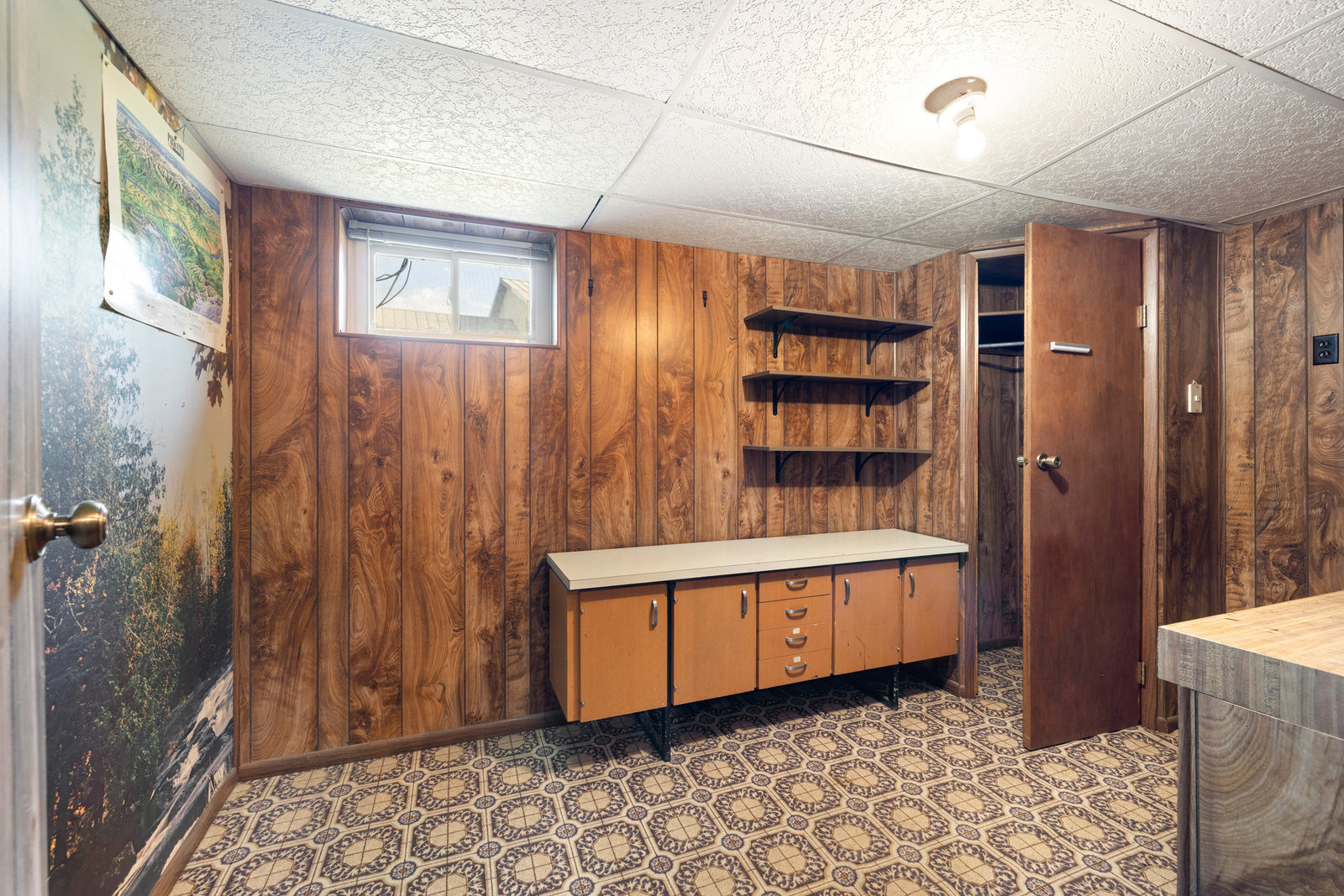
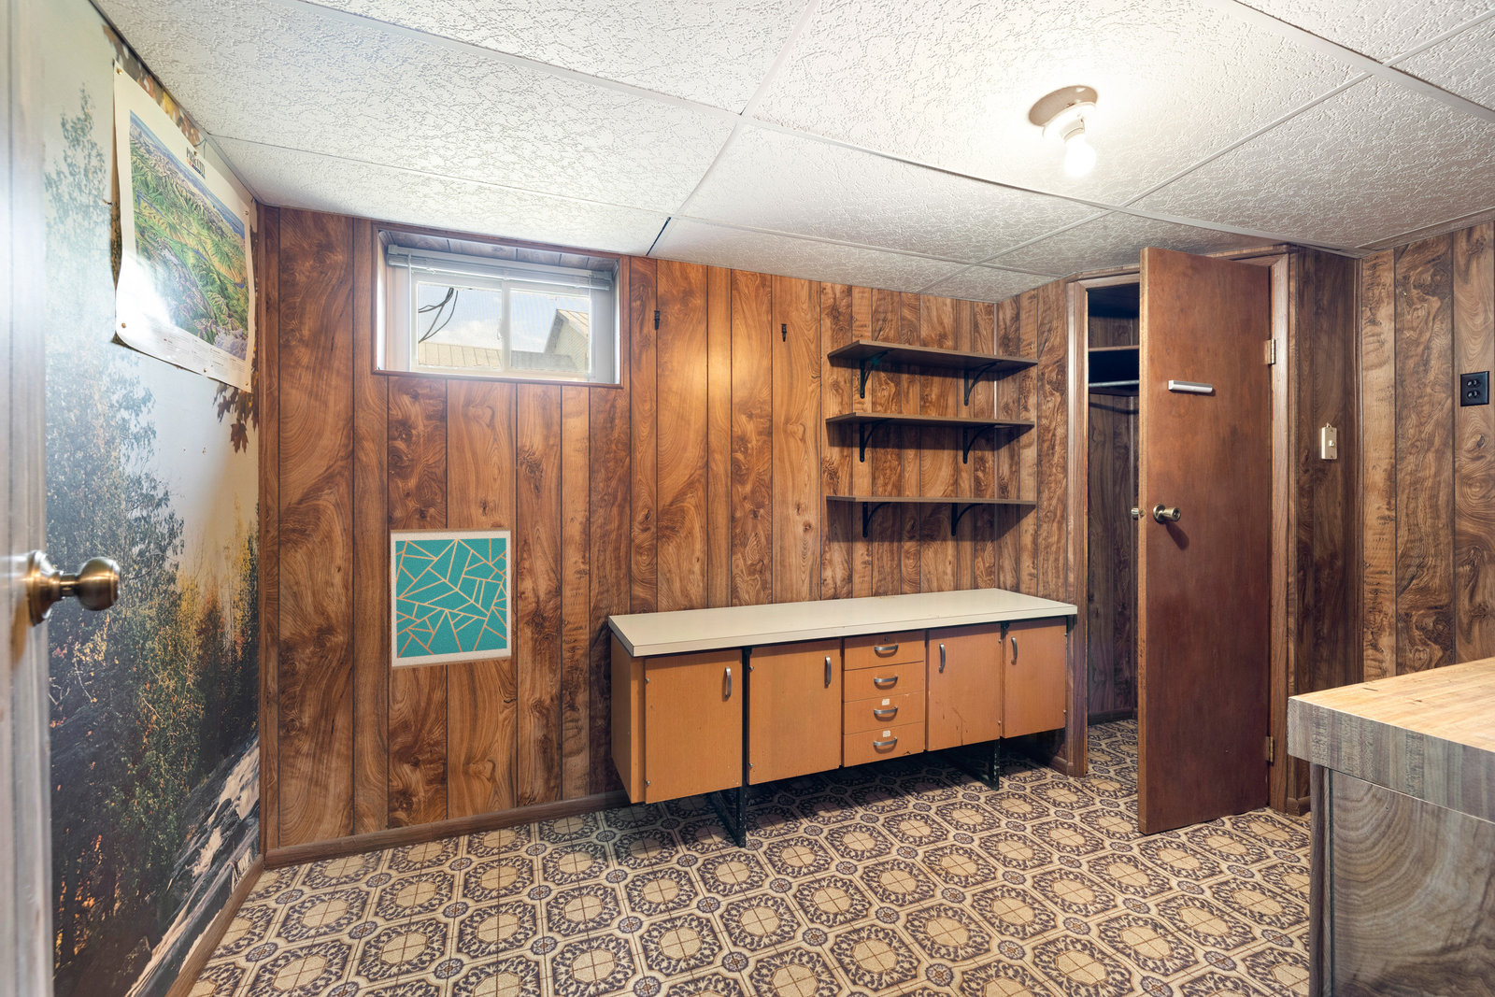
+ wall art (453, 596)
